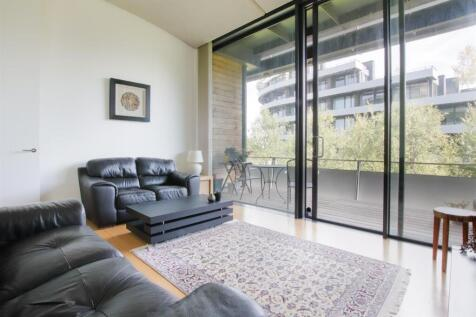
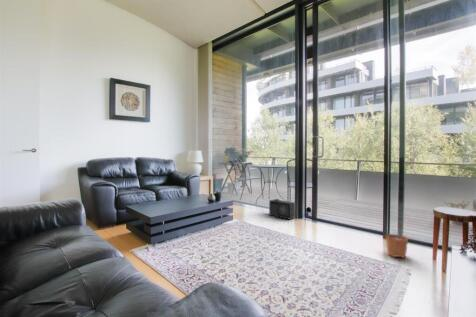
+ plant pot (396, 241)
+ speaker (281, 208)
